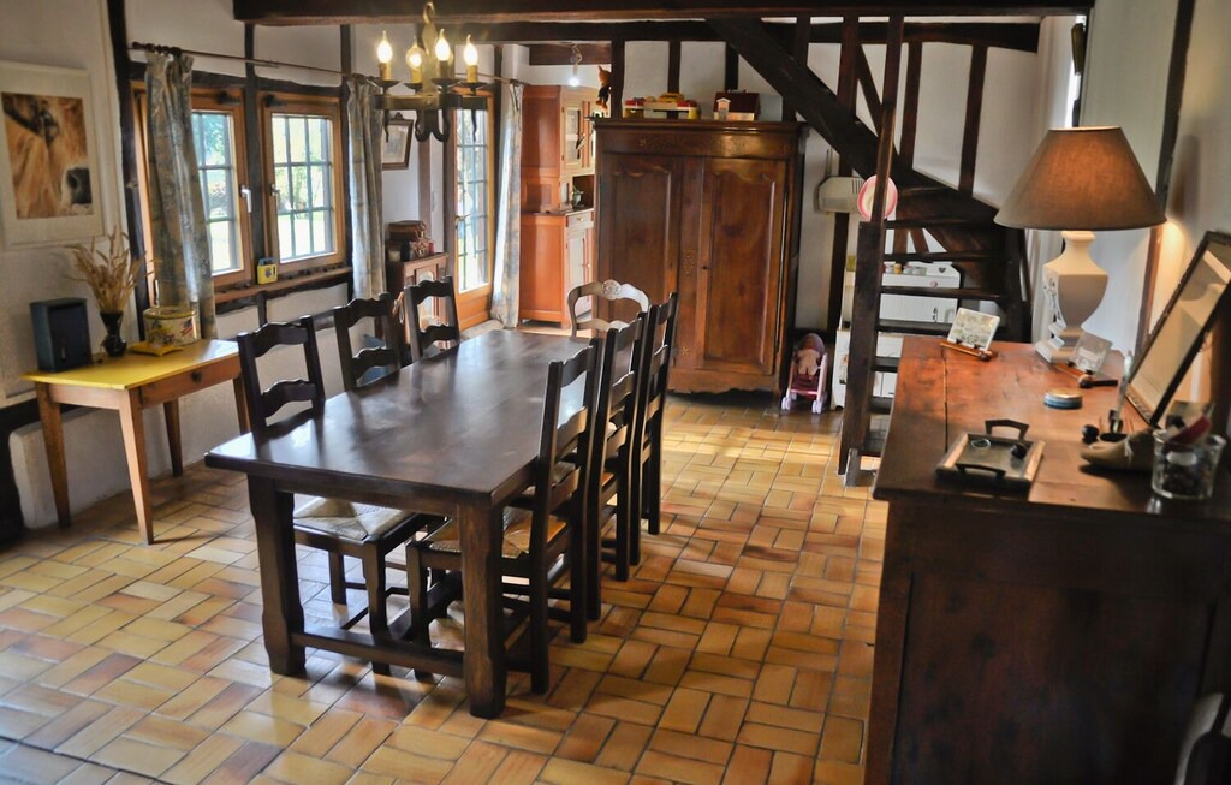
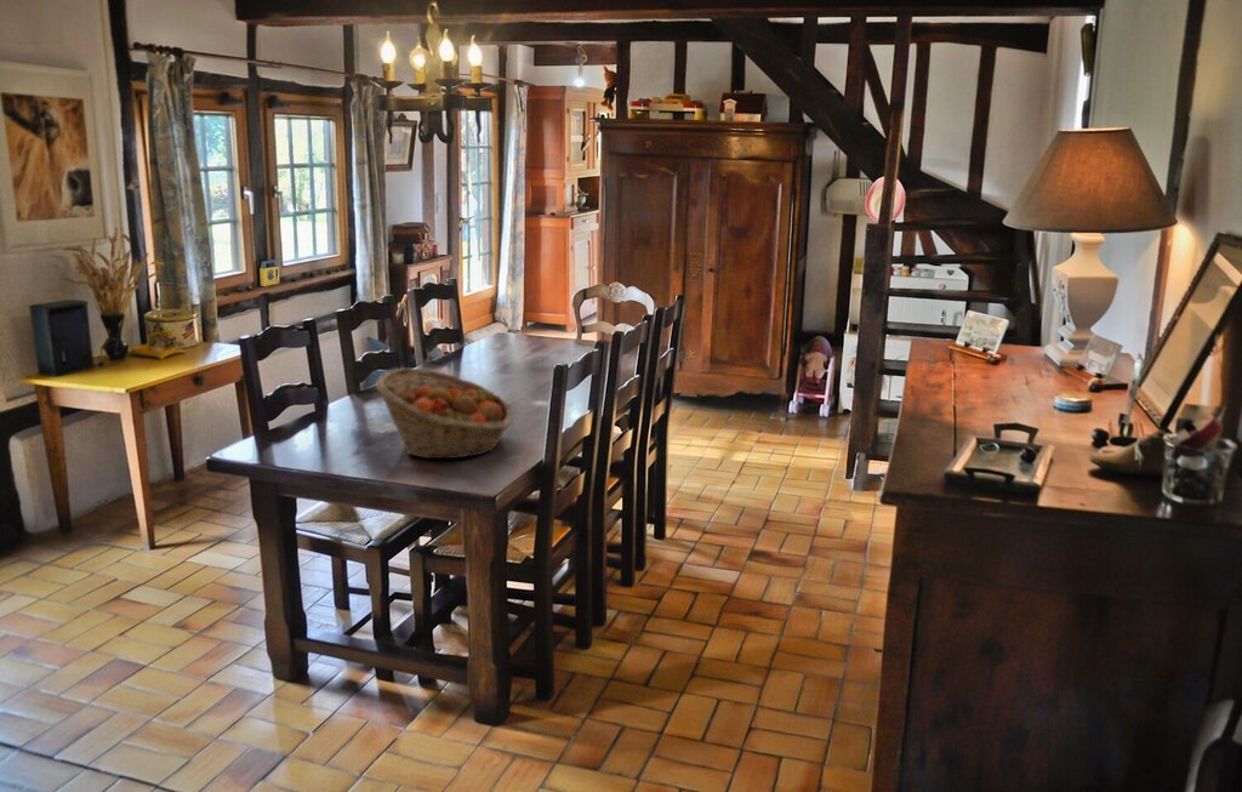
+ fruit basket (445, 410)
